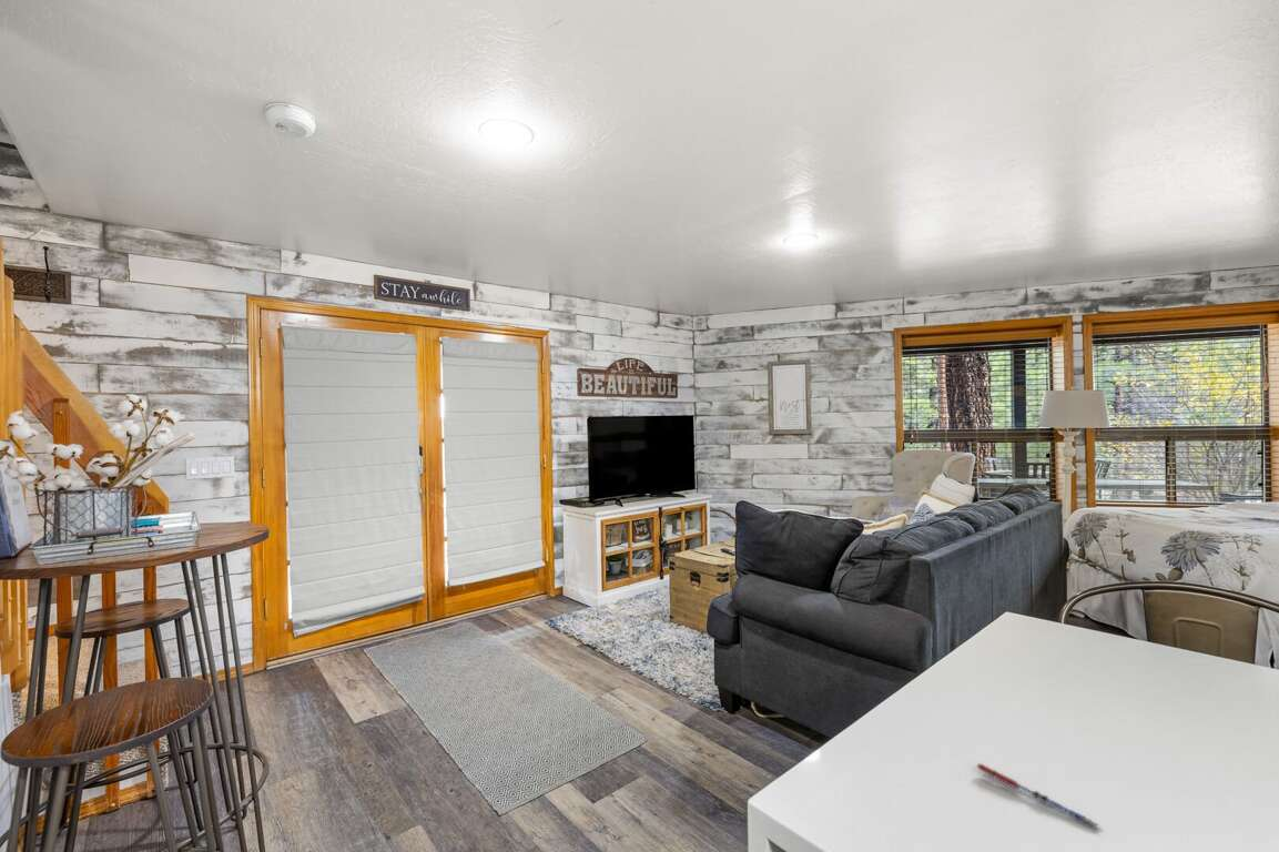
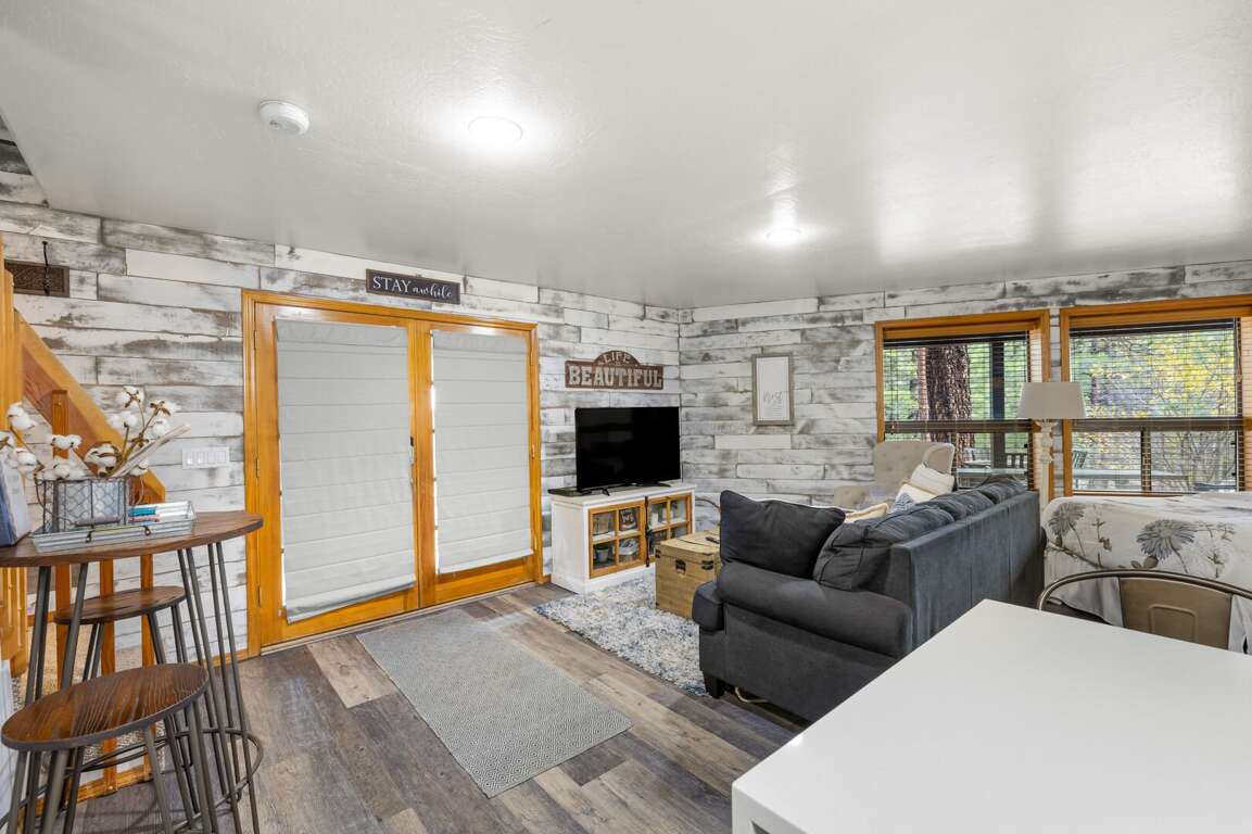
- pen (1033, 791)
